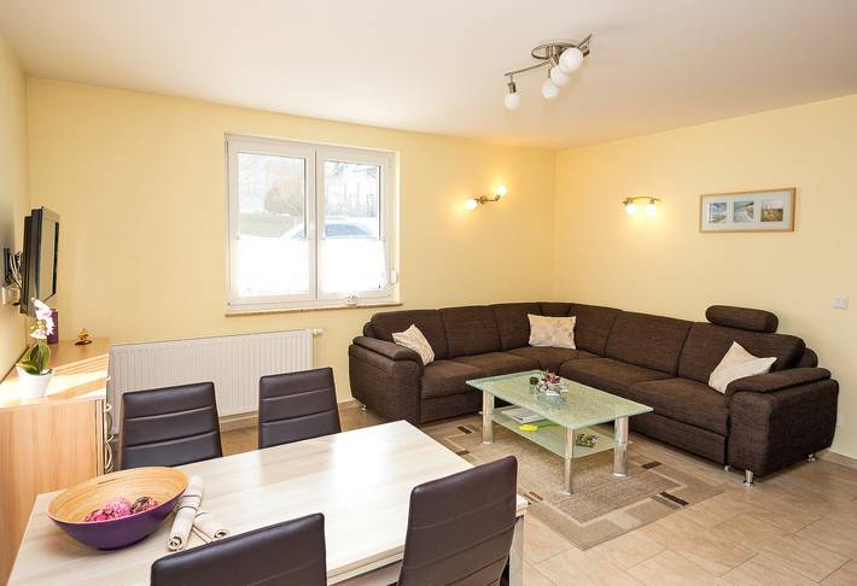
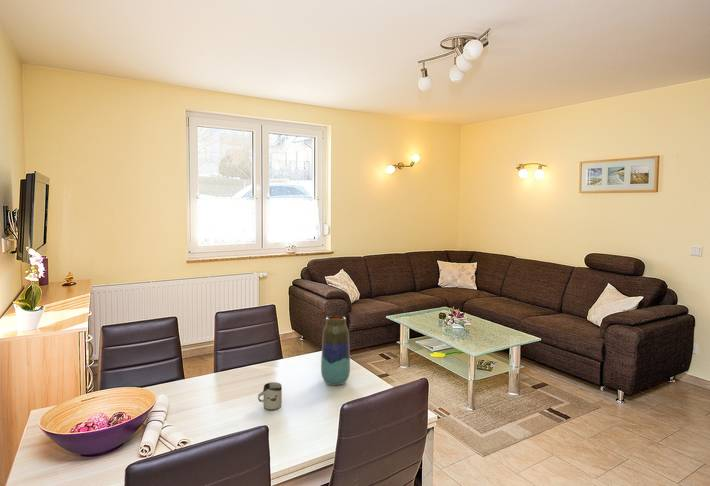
+ vase (335, 350)
+ cup (269, 396)
